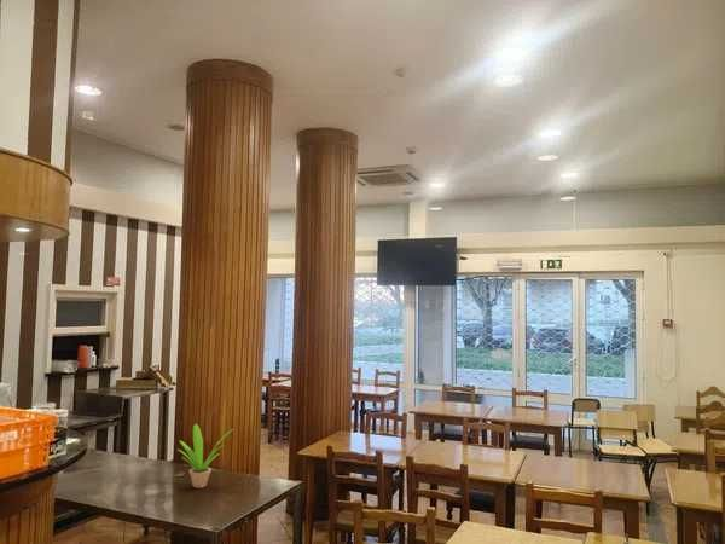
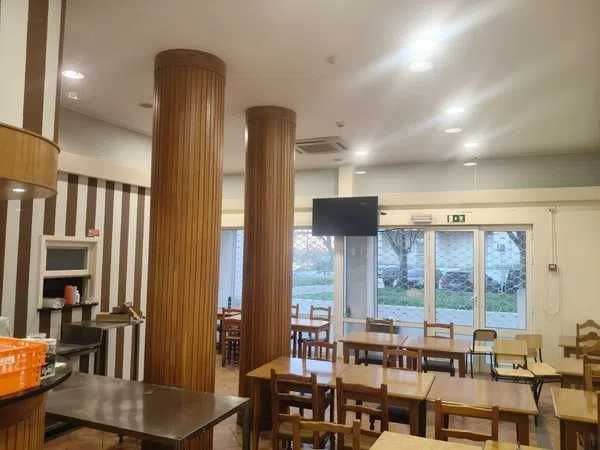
- potted plant (201, 457)
